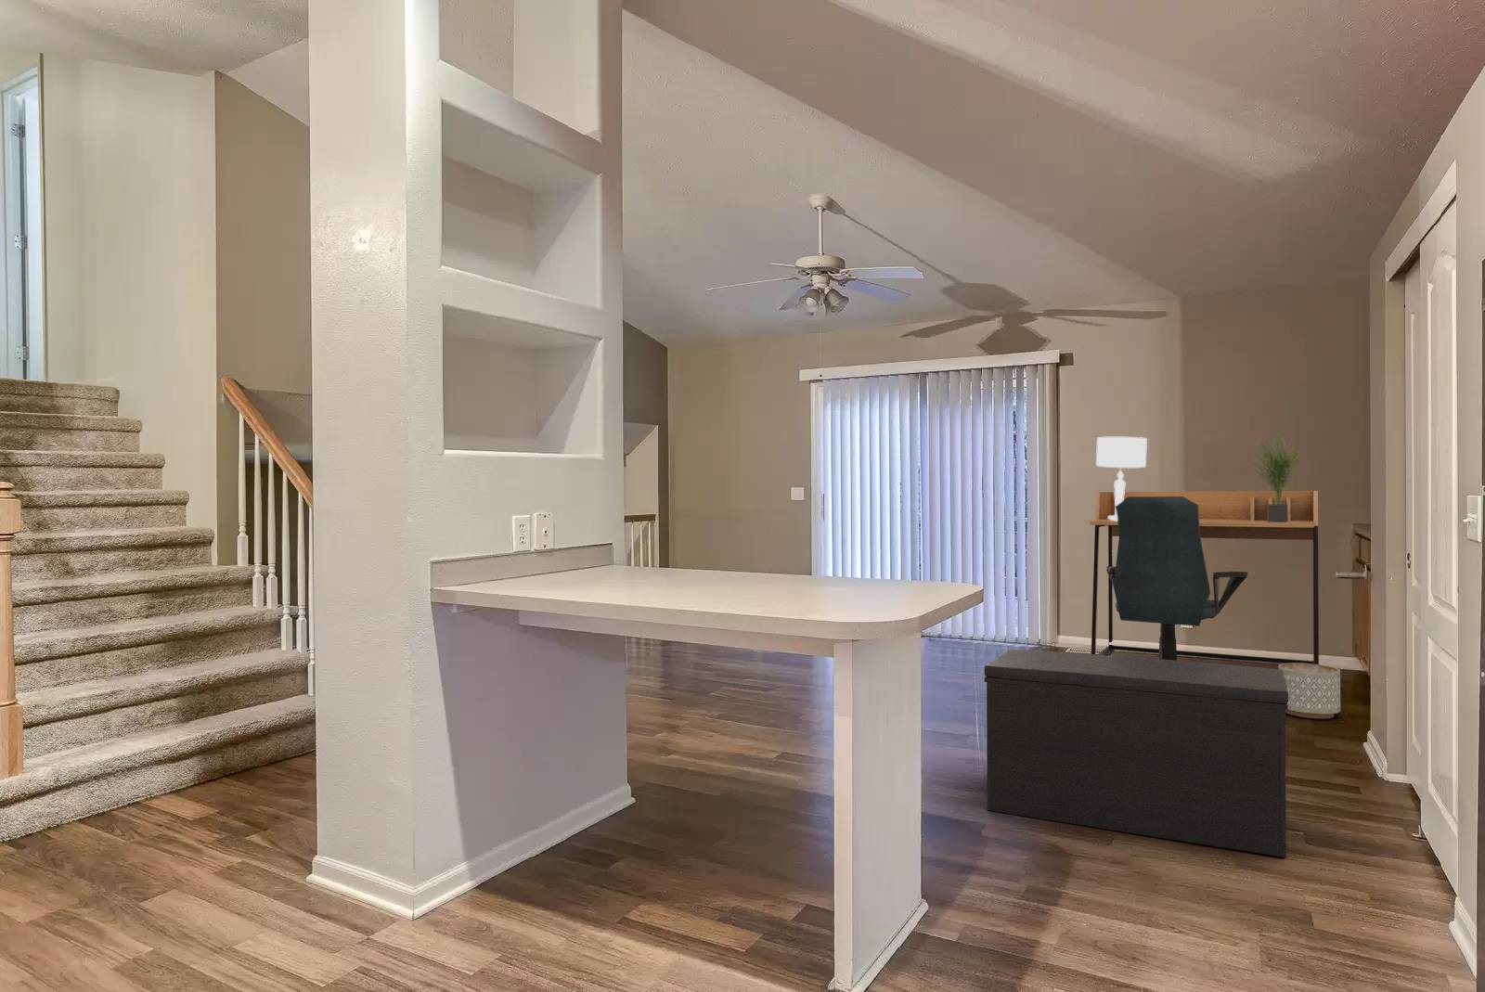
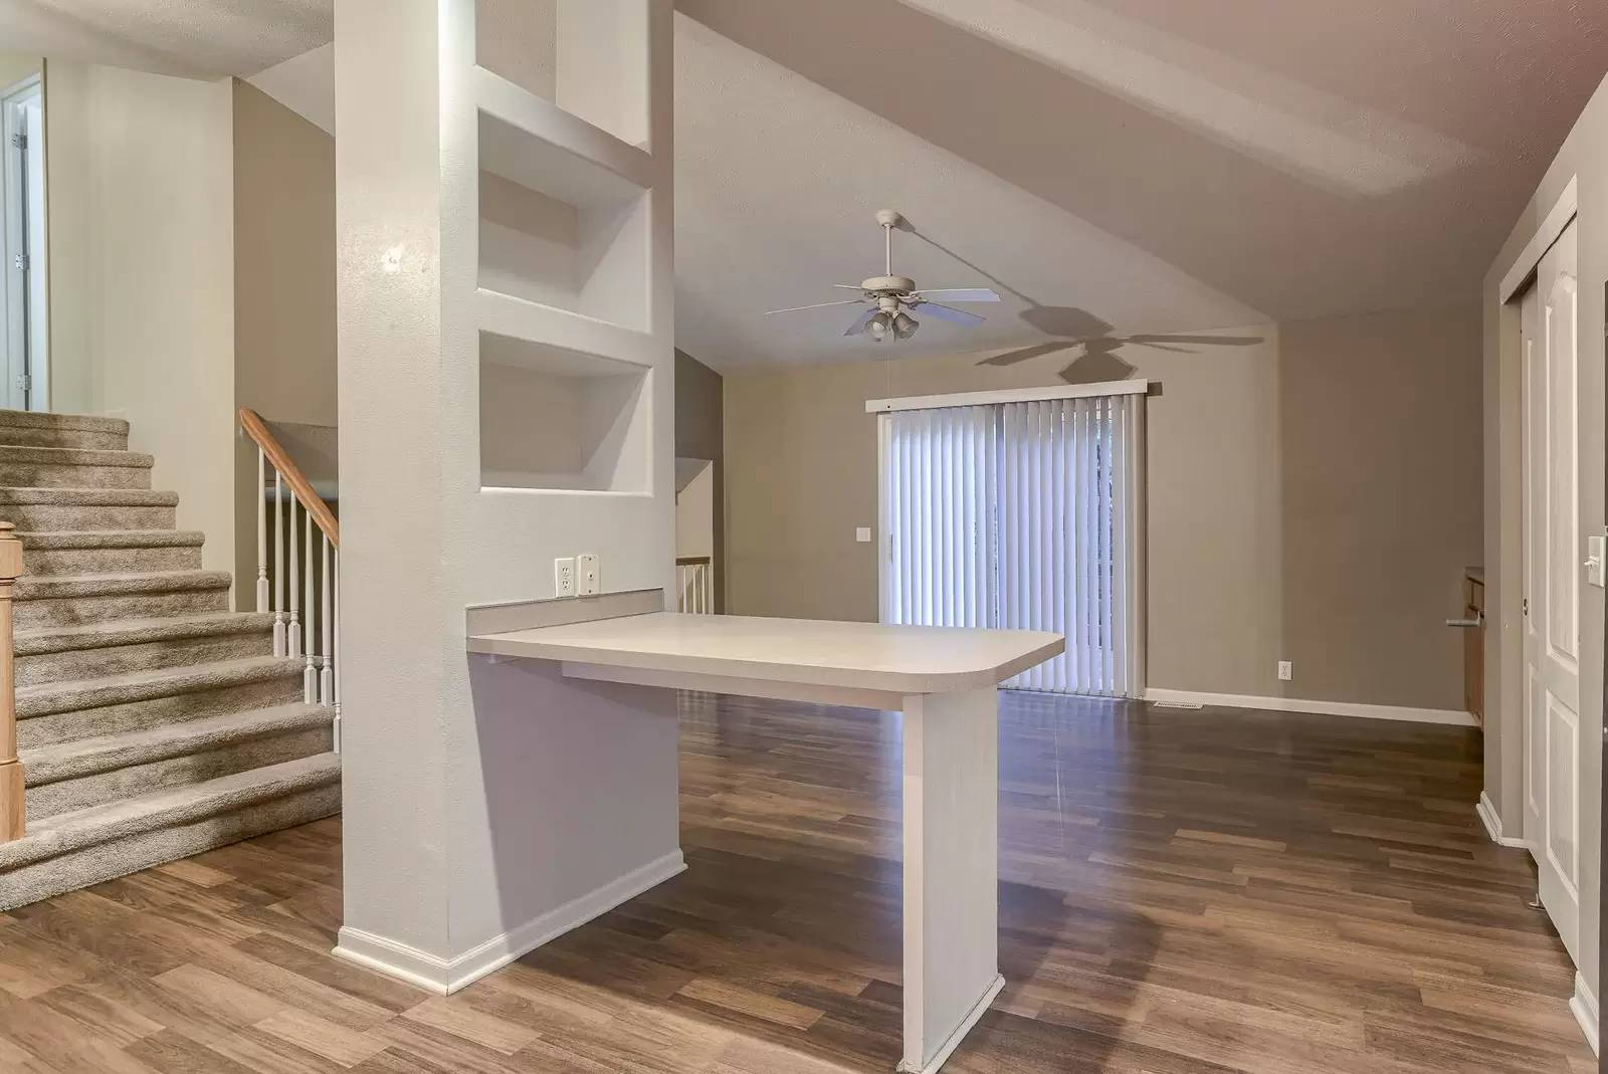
- bench (1132, 738)
- table lamp (1117, 478)
- planter (1309, 691)
- desk (1202, 537)
- potted plant (1278, 477)
- office chair (1166, 593)
